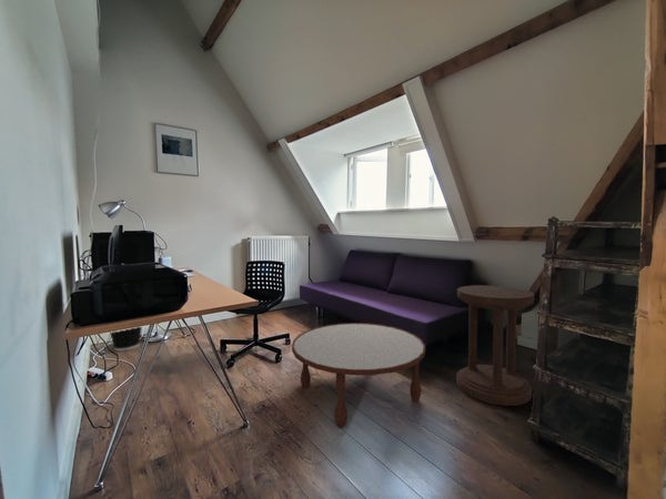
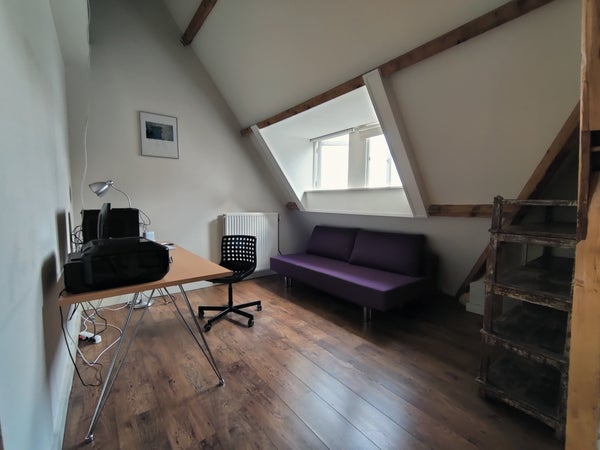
- side table (493, 339)
- coffee table (357, 367)
- wastebasket (125, 330)
